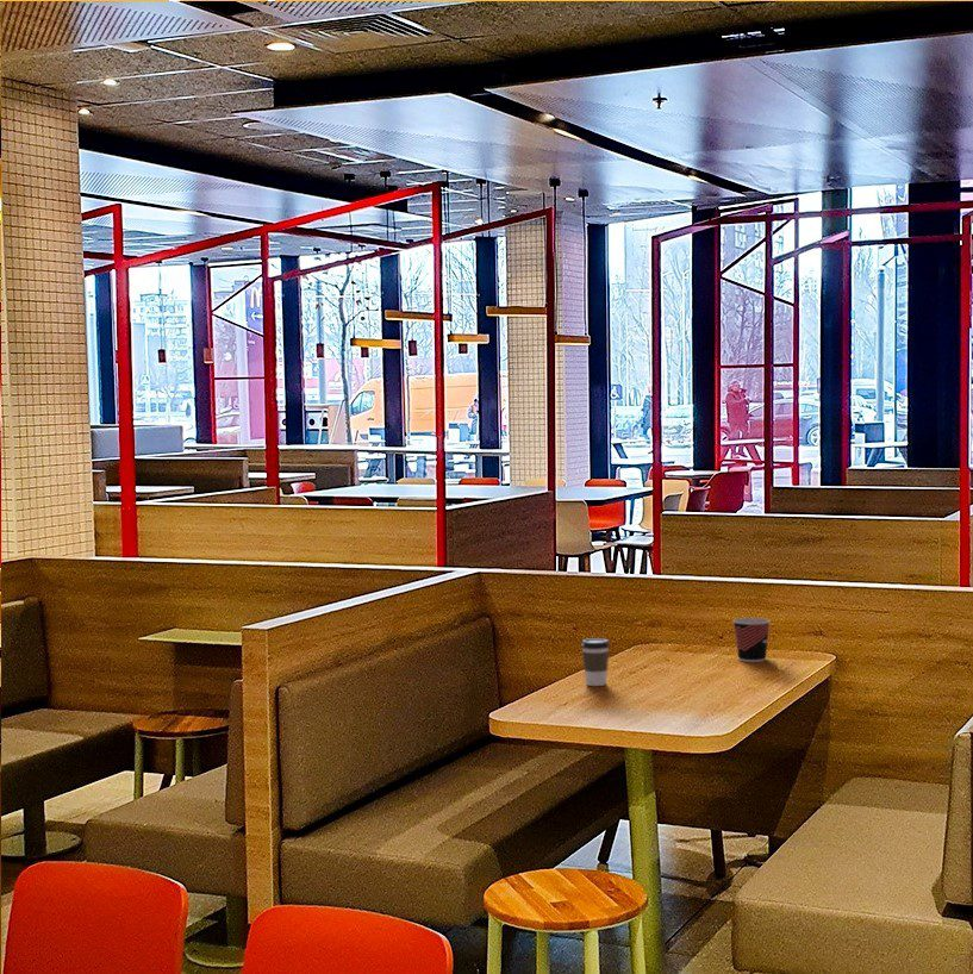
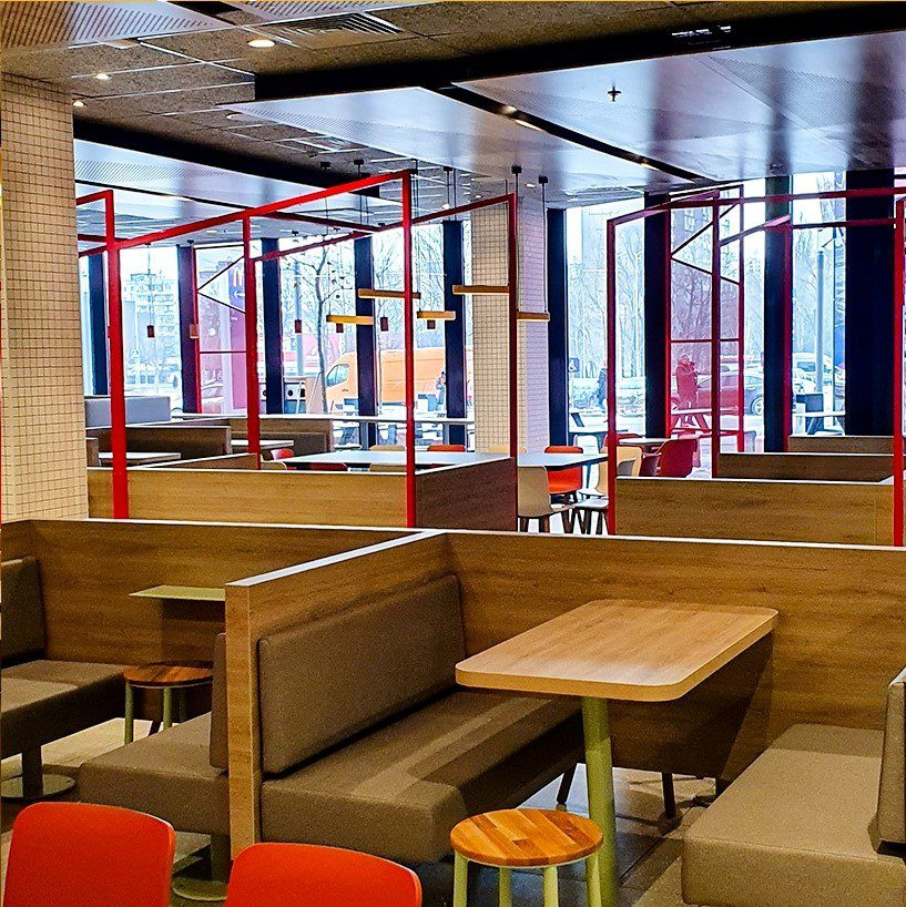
- coffee cup (595, 662)
- cup (751, 641)
